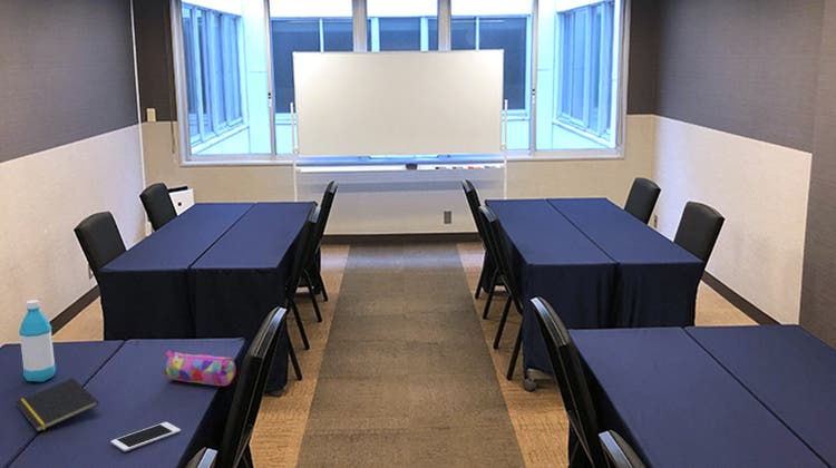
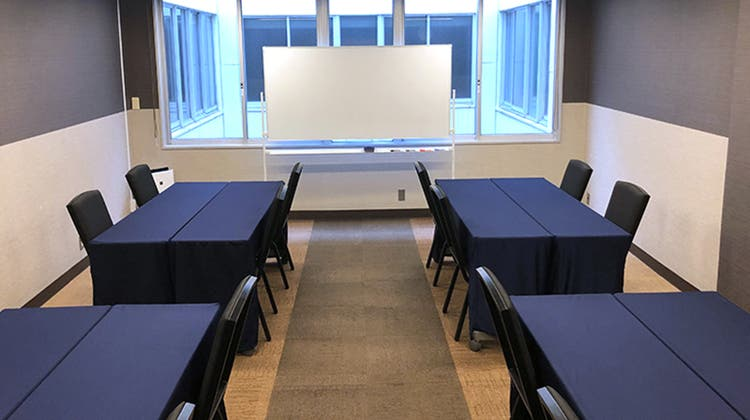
- water bottle (36, 340)
- notepad (56, 402)
- cell phone (146, 436)
- pencil case (198, 368)
